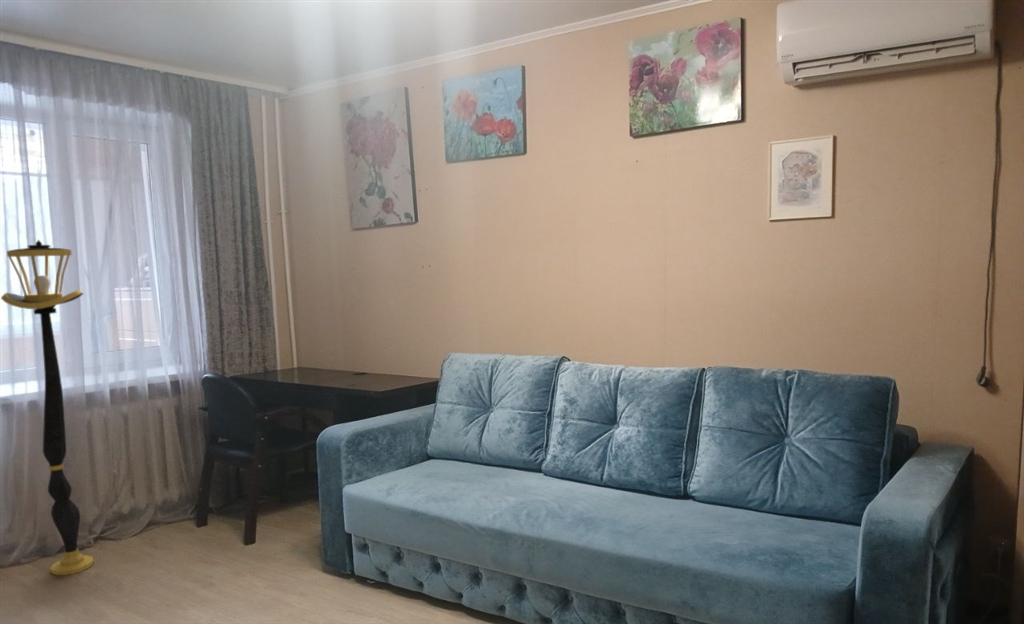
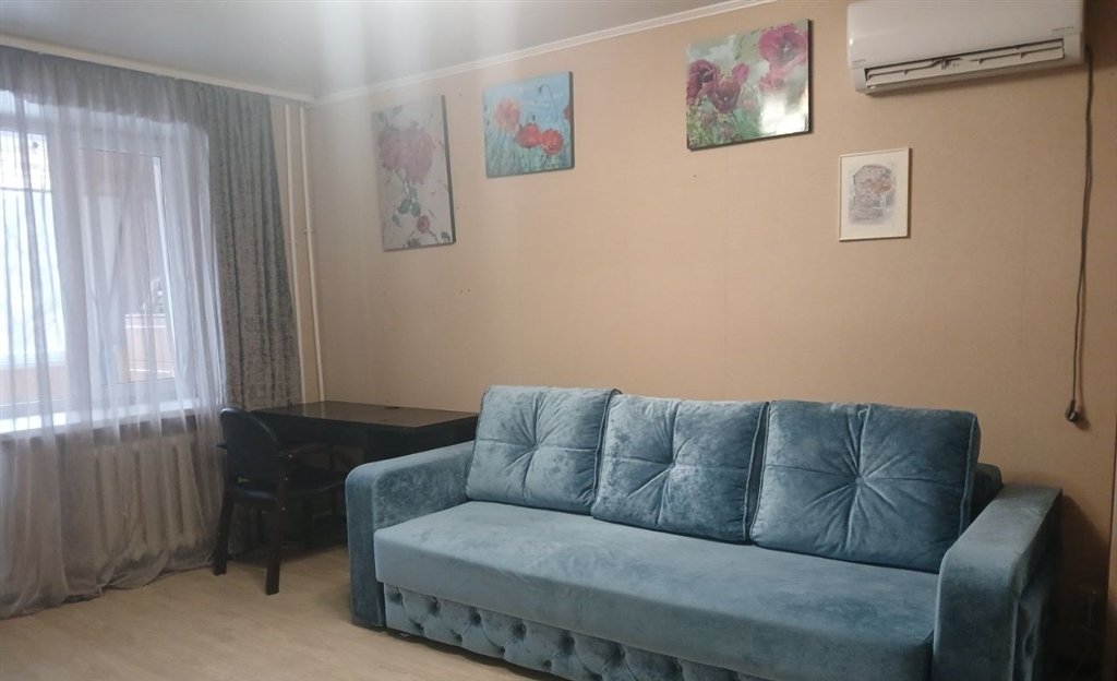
- floor lamp (52, 406)
